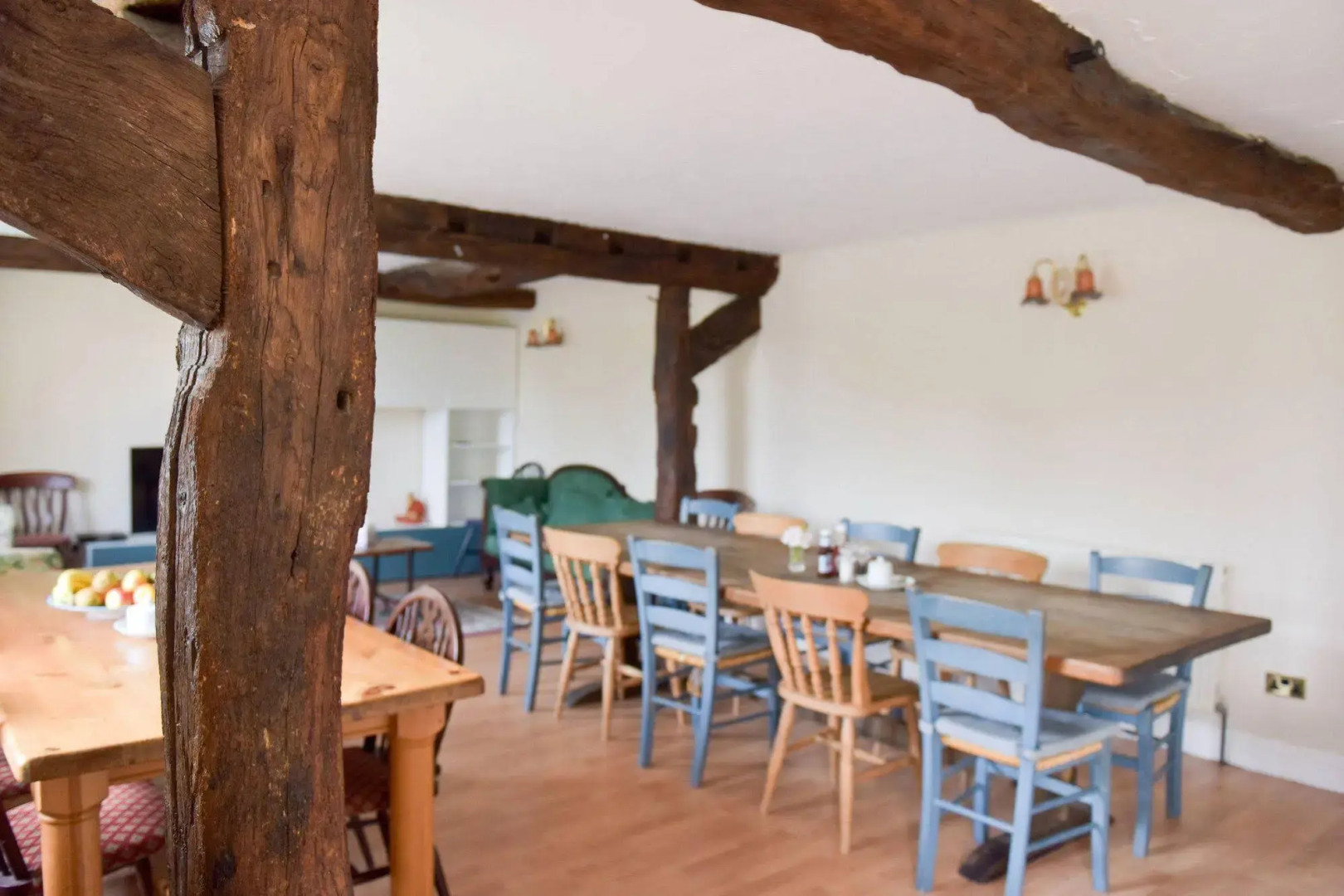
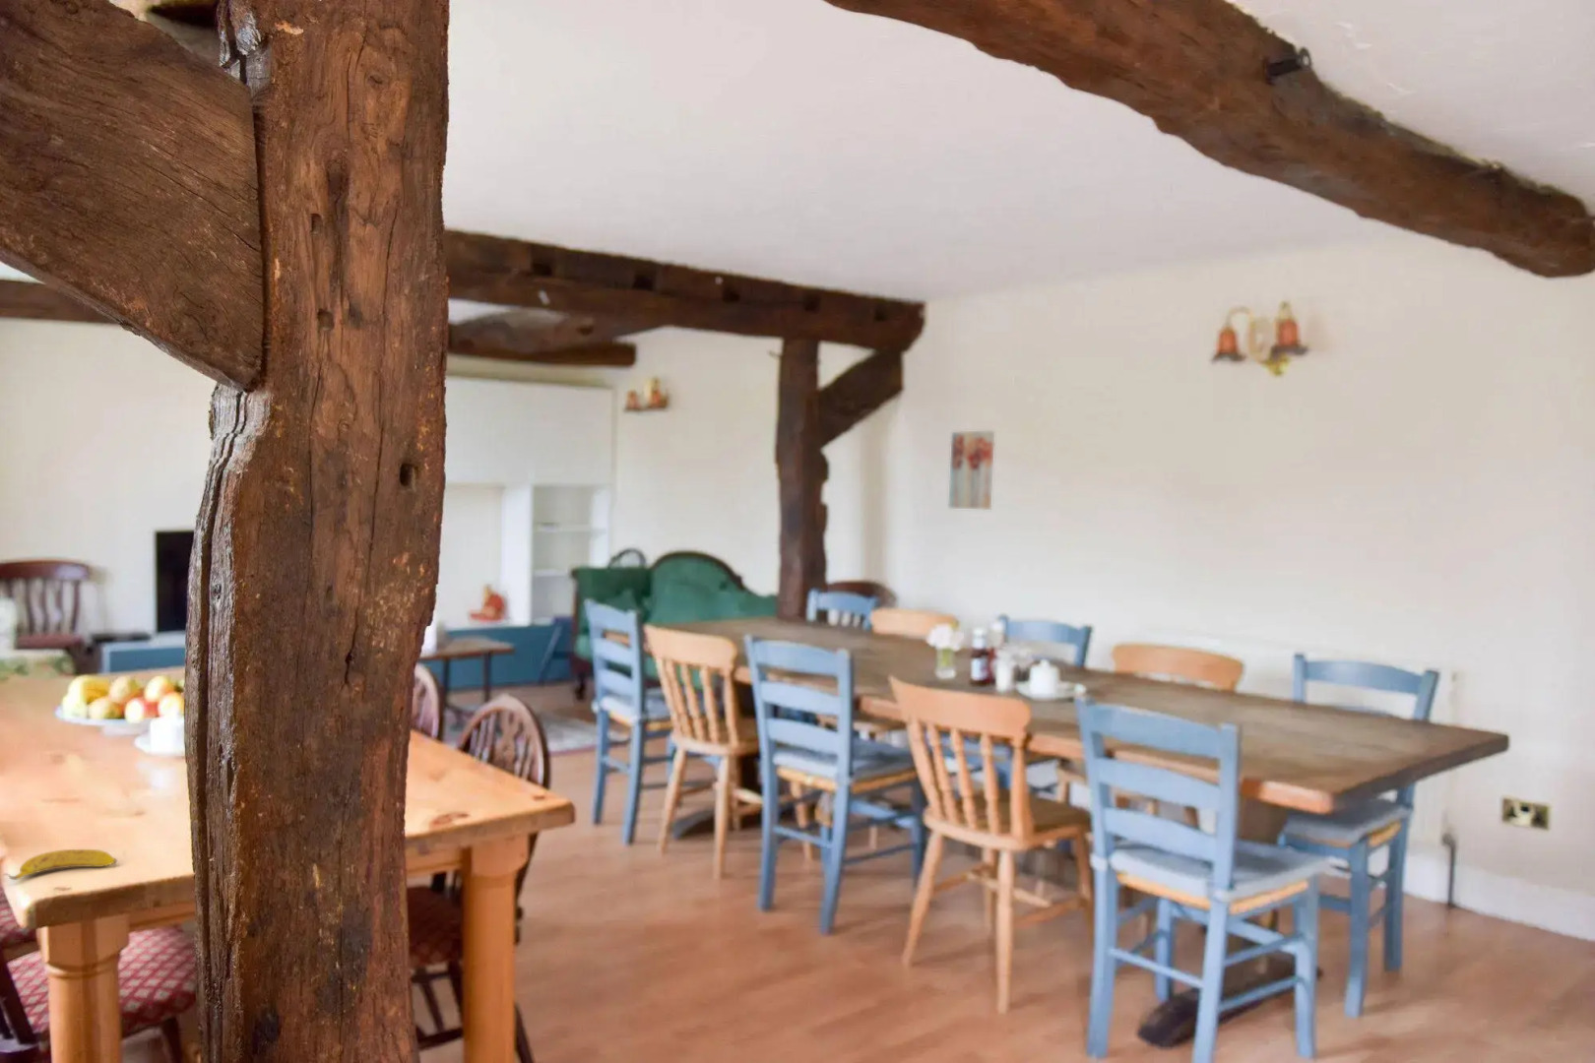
+ banana (62, 864)
+ wall art (971, 470)
